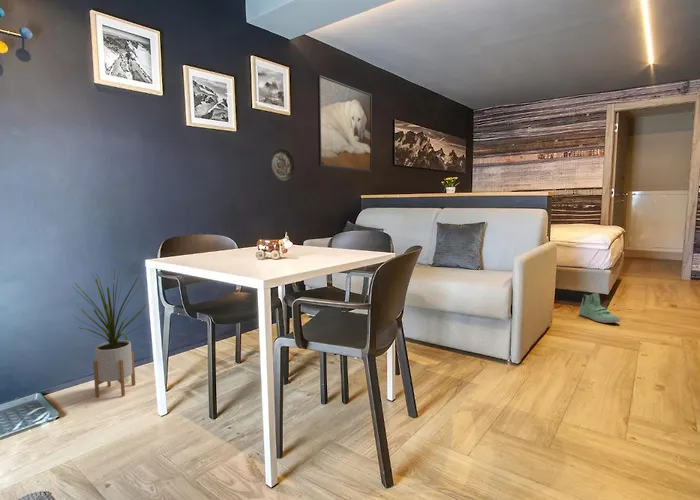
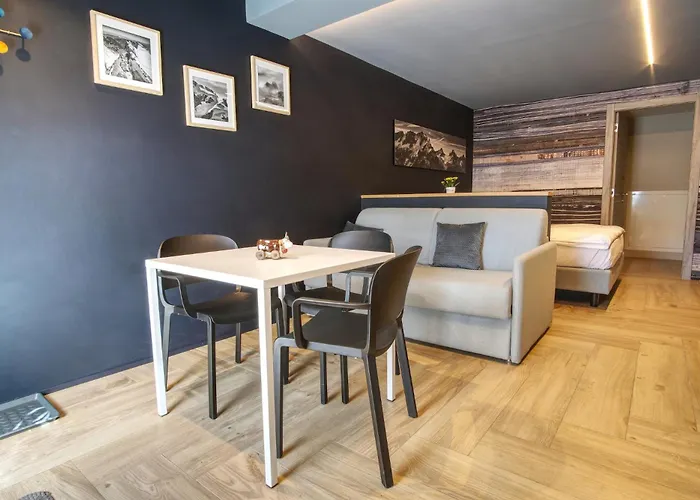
- house plant (112, 330)
- sneaker (599, 306)
- decorative plate (282, 164)
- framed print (346, 127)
